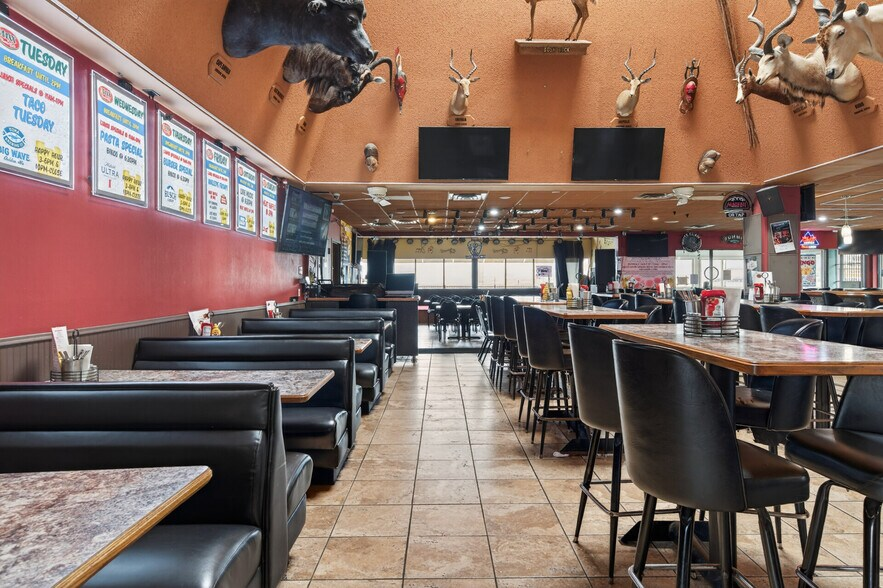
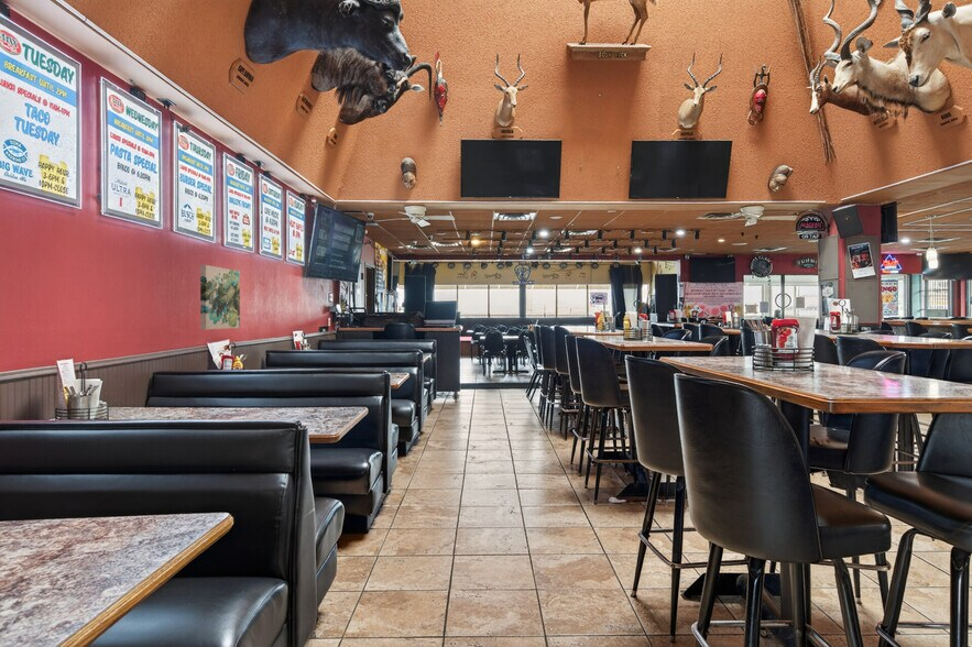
+ wall art (220, 298)
